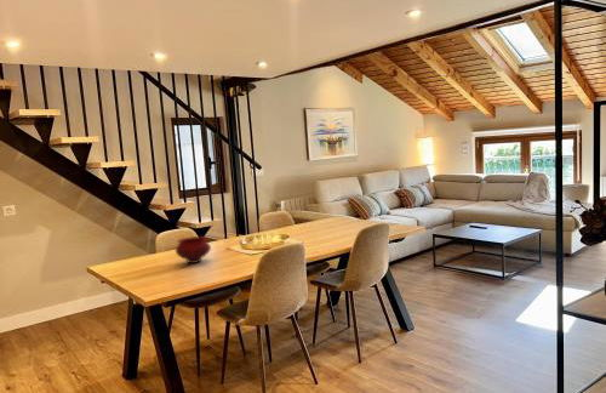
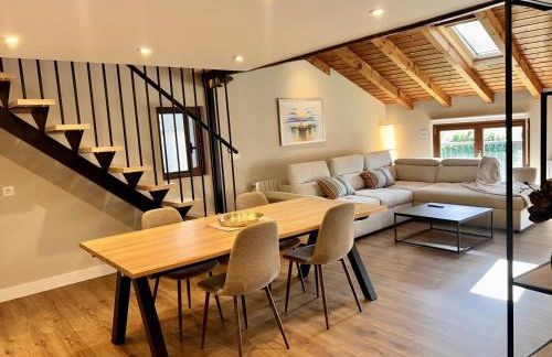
- bowl (193, 250)
